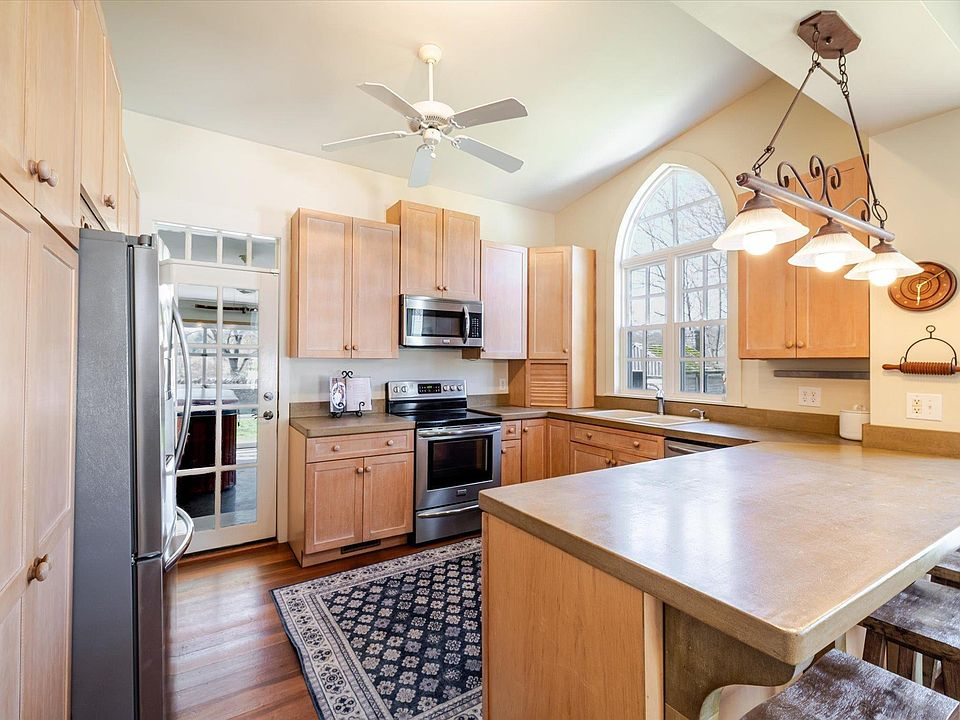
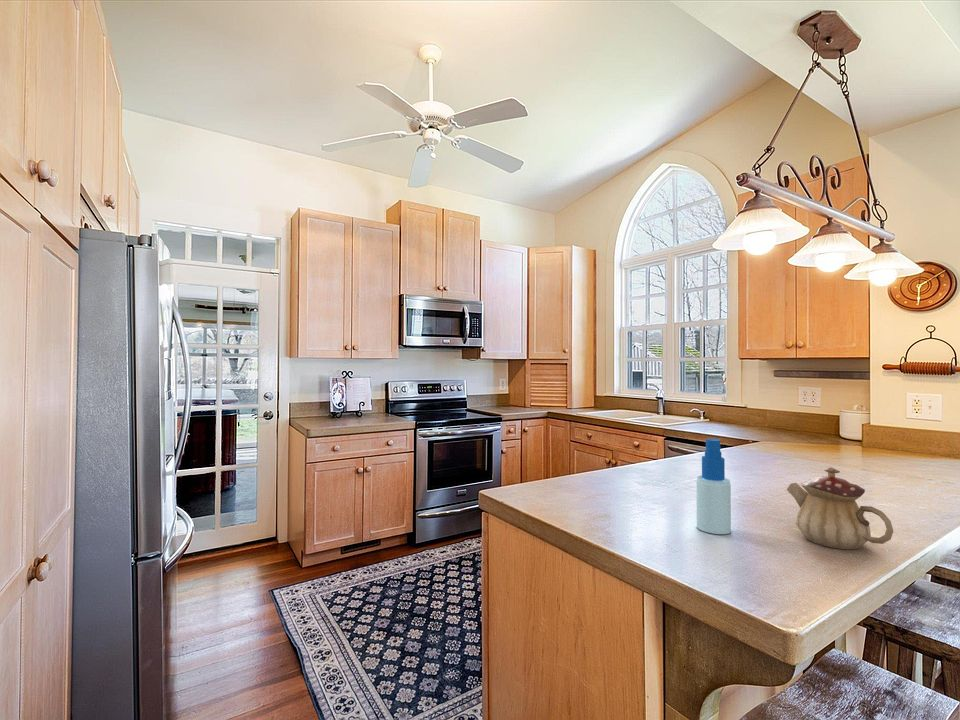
+ spray bottle (713, 483)
+ teapot (836, 504)
